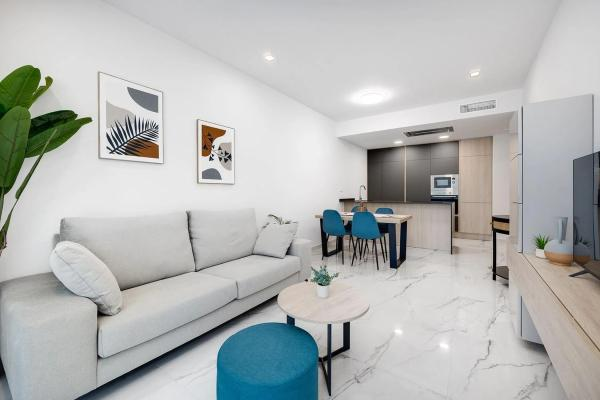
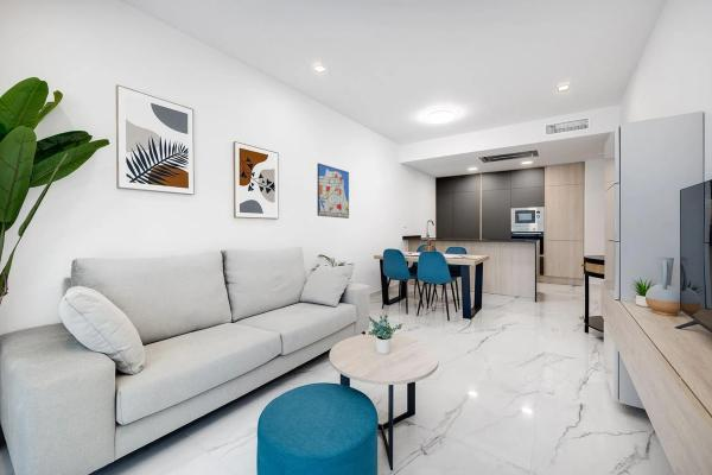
+ wall art (333, 192)
